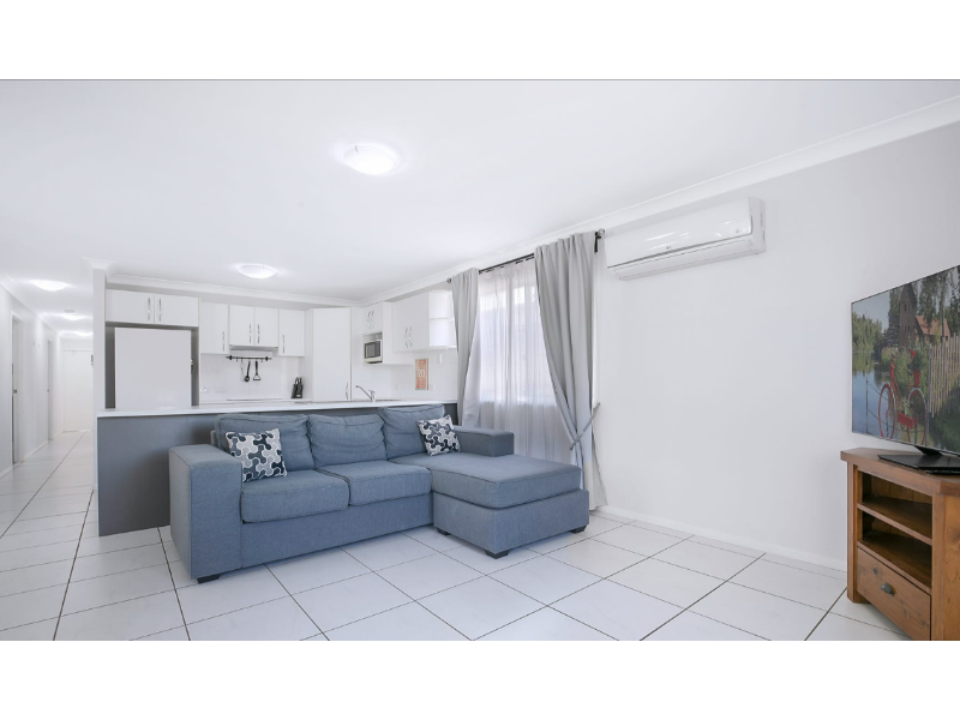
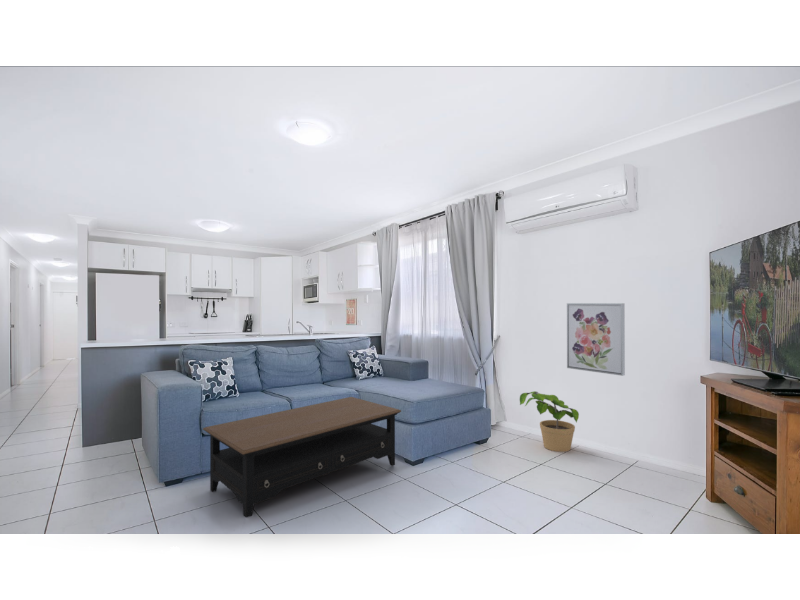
+ wall art (594, 337)
+ potted plant (542, 421)
+ coffee table (309, 447)
